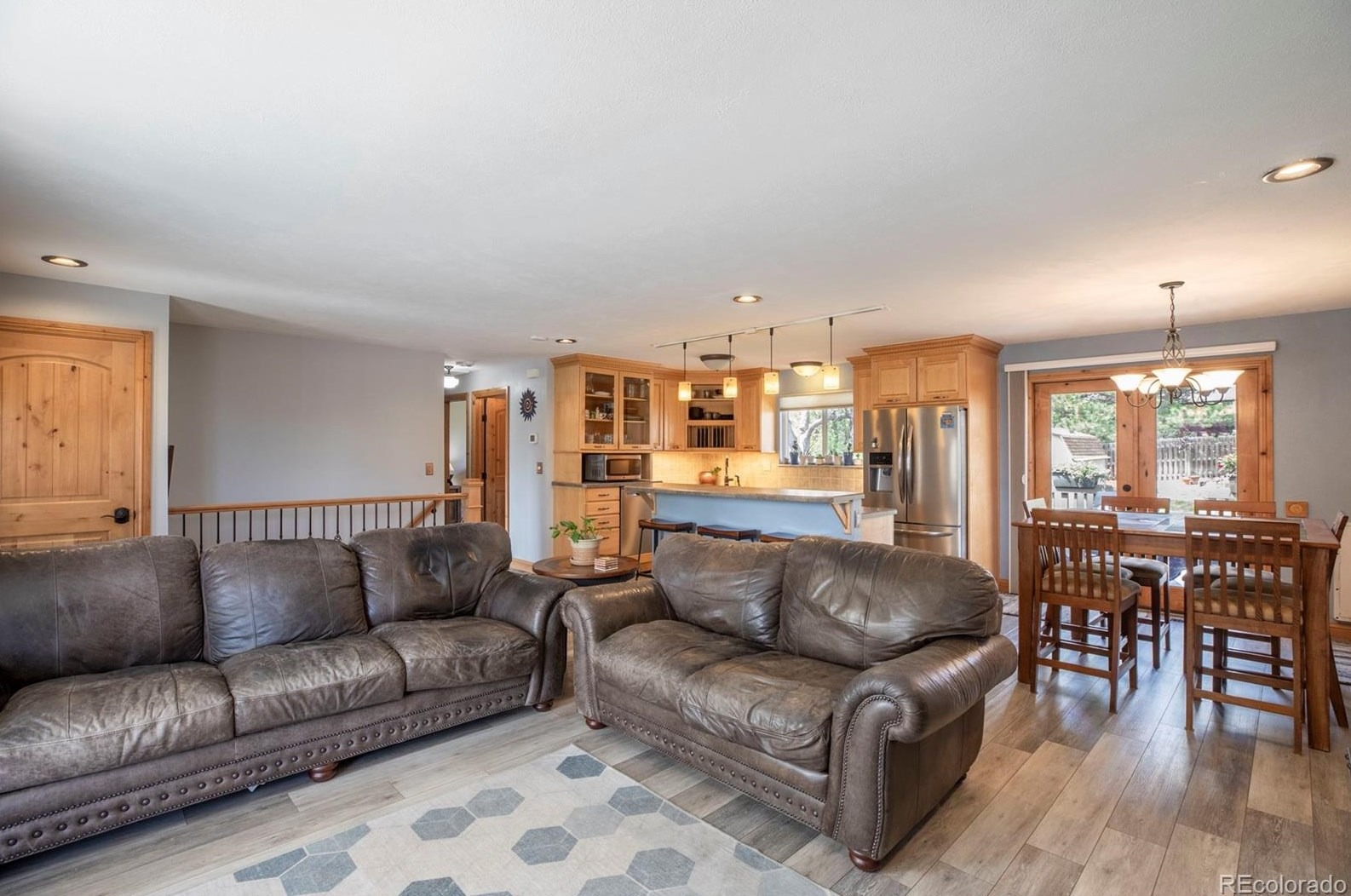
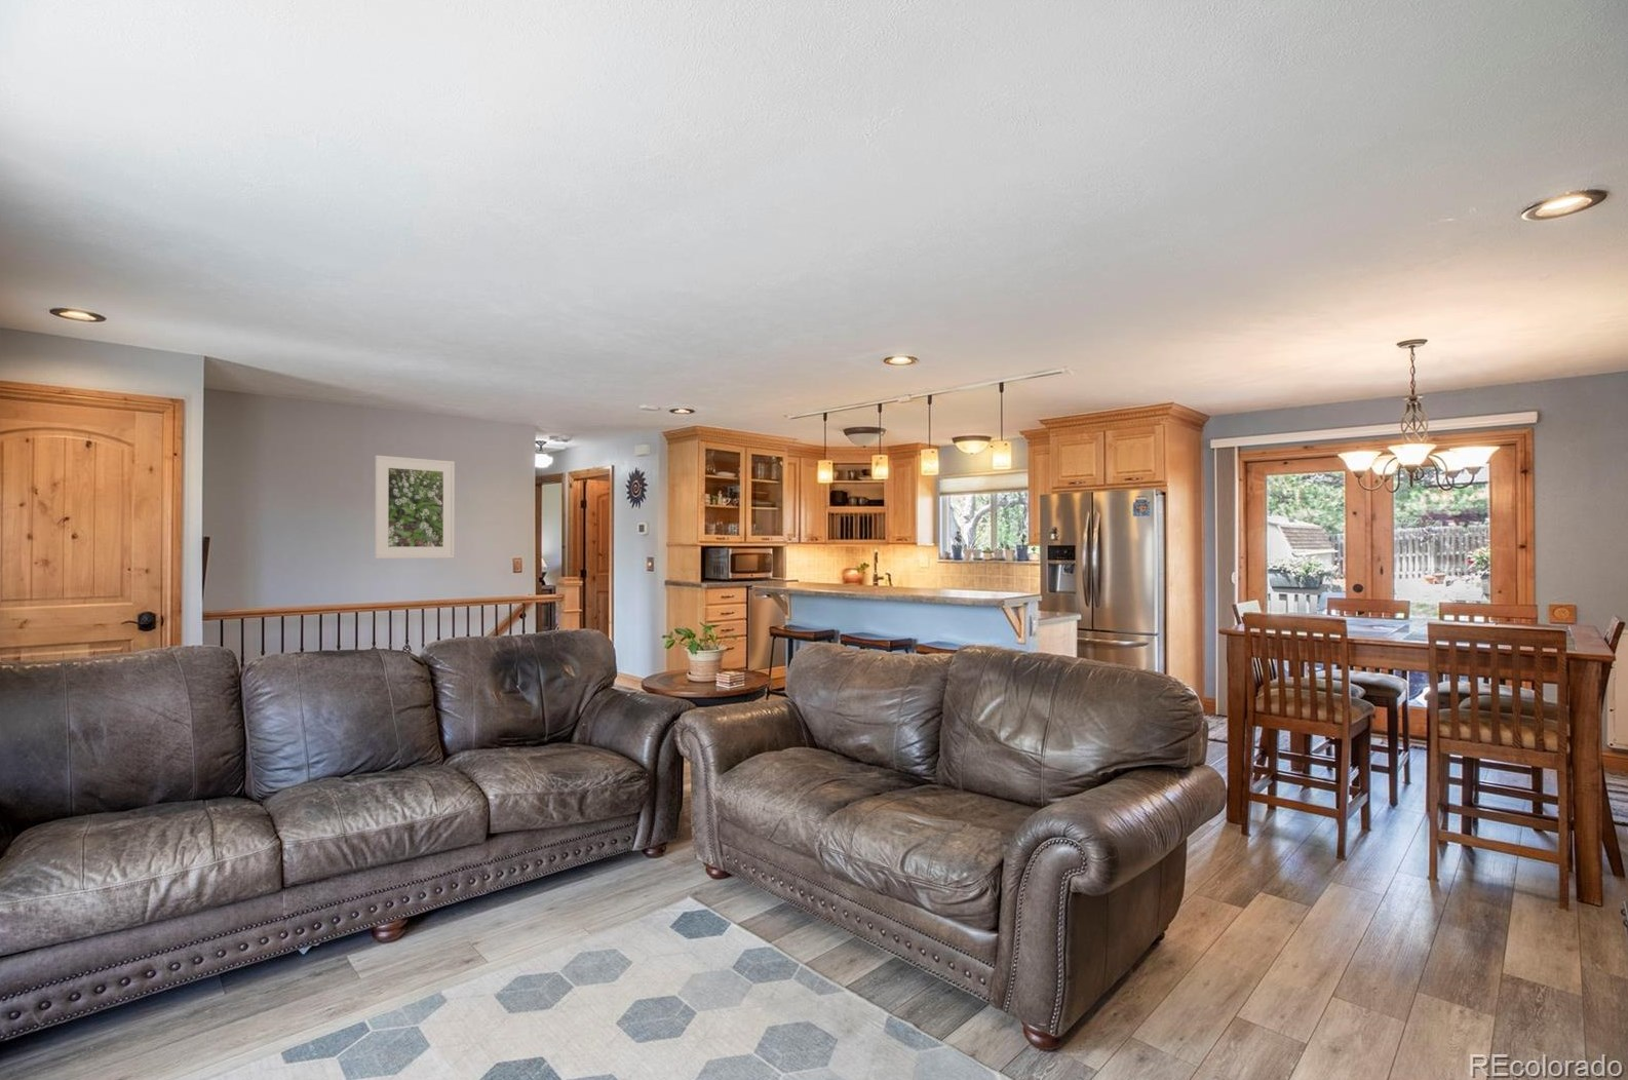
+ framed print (416, 509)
